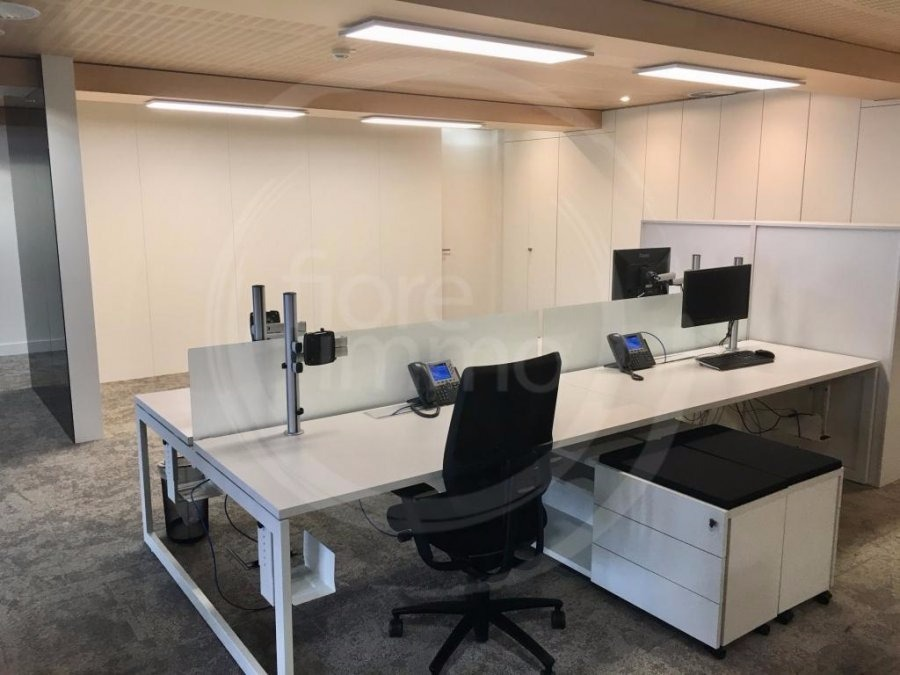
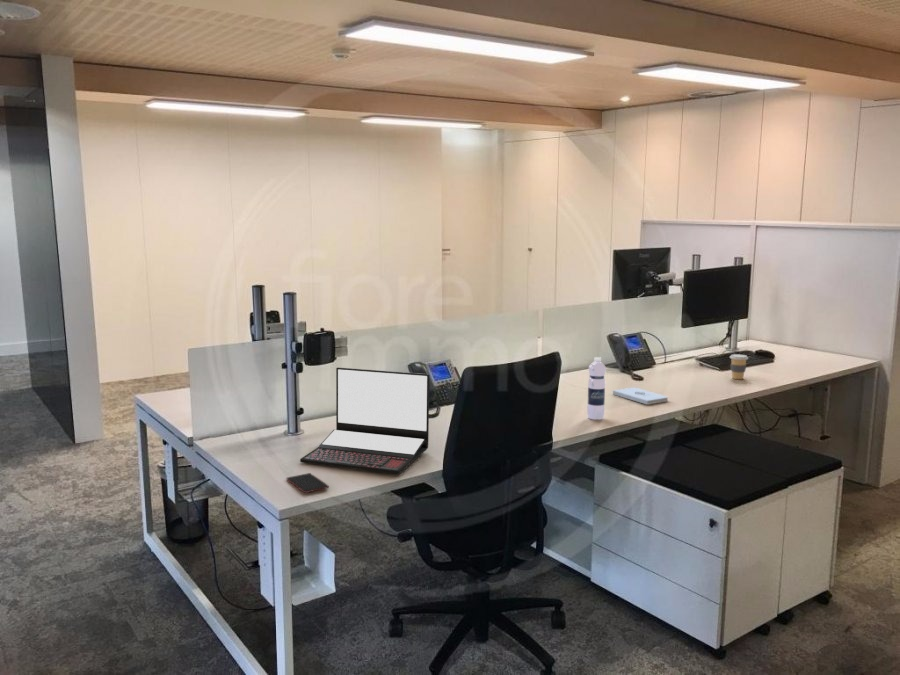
+ laptop (365, 417)
+ notepad (640, 395)
+ smartphone (307, 482)
+ water bottle (596, 388)
+ coffee cup (738, 366)
